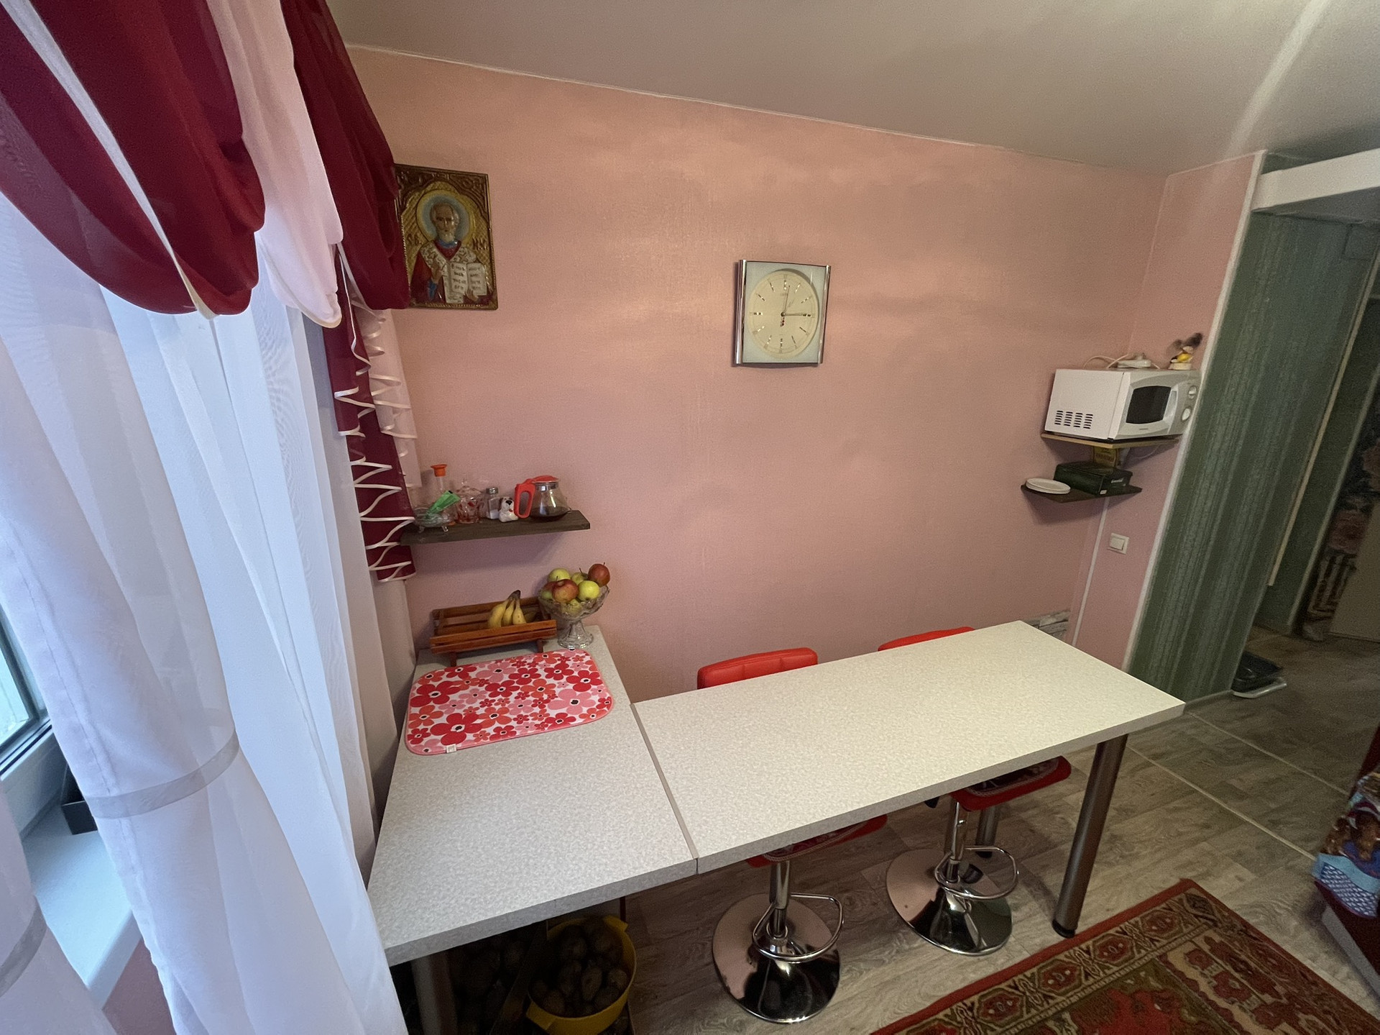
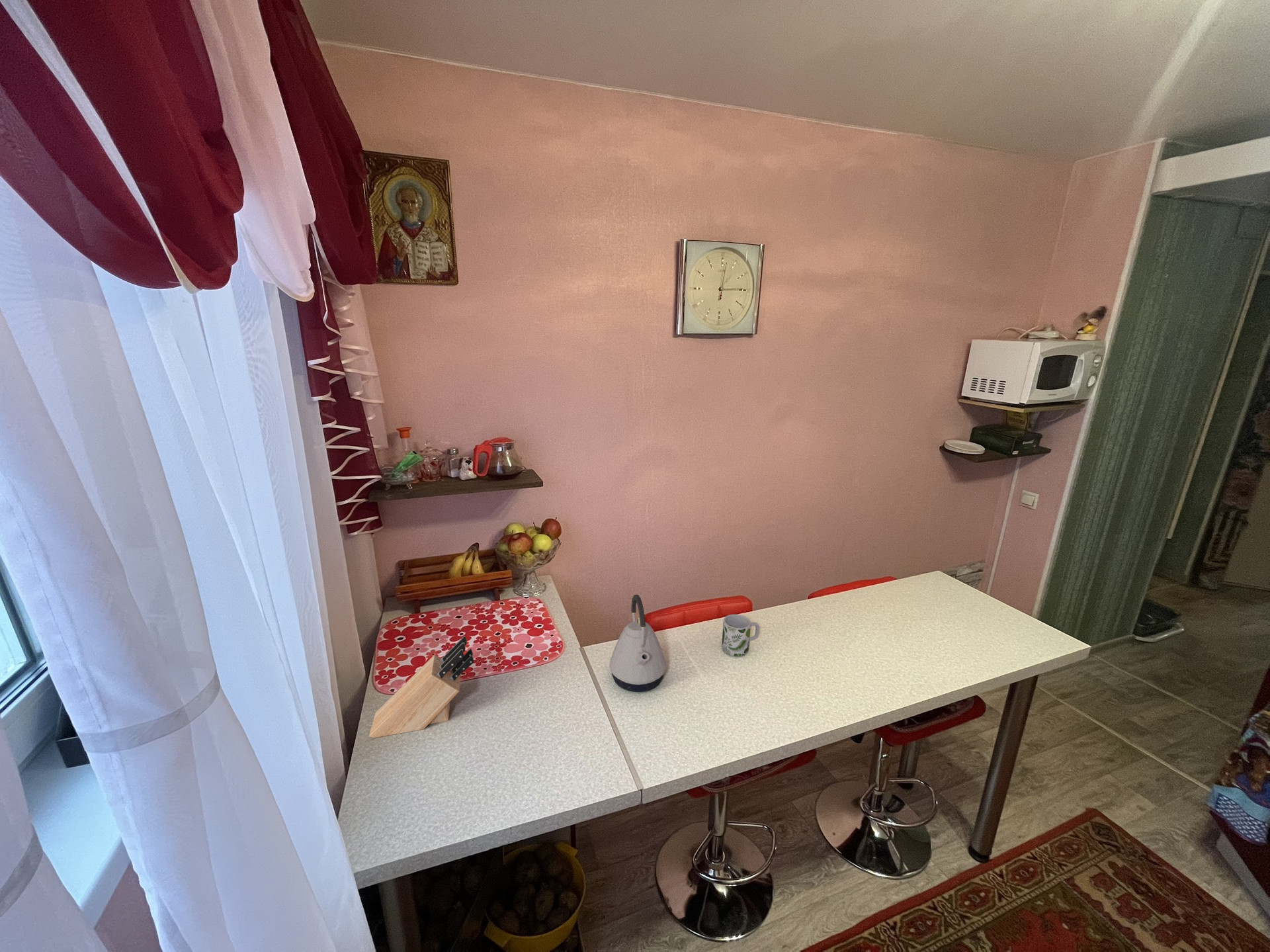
+ mug (741, 634)
+ knife block (423, 683)
+ kettle (638, 640)
